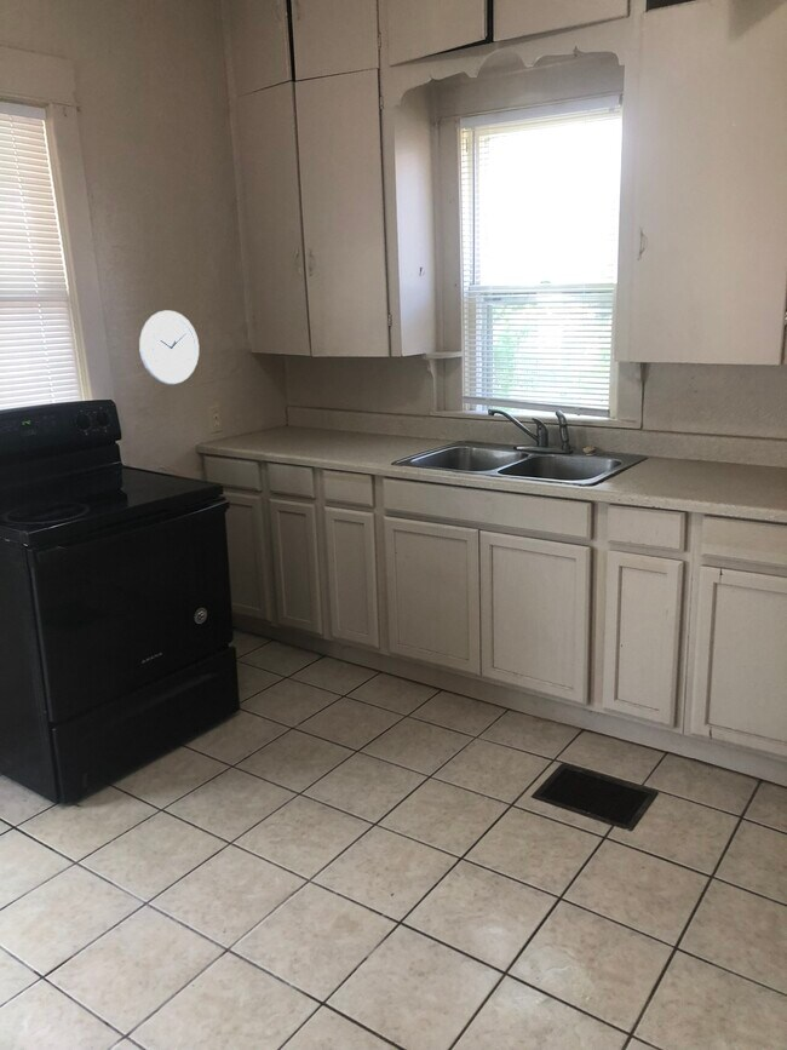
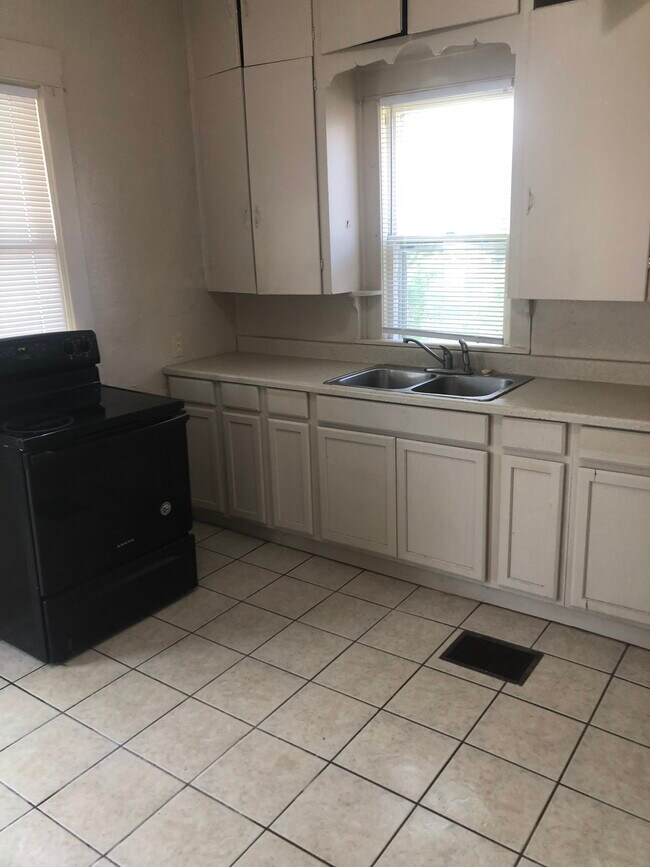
- wall clock (171, 348)
